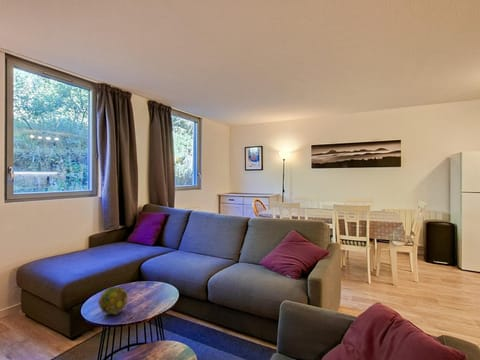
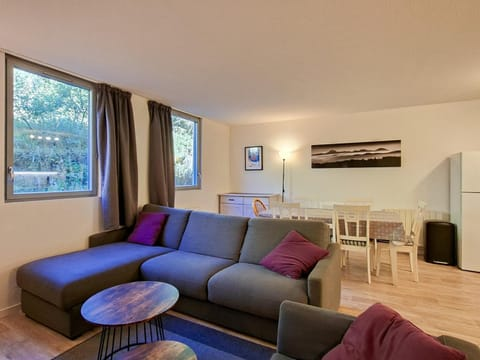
- decorative ball (113, 300)
